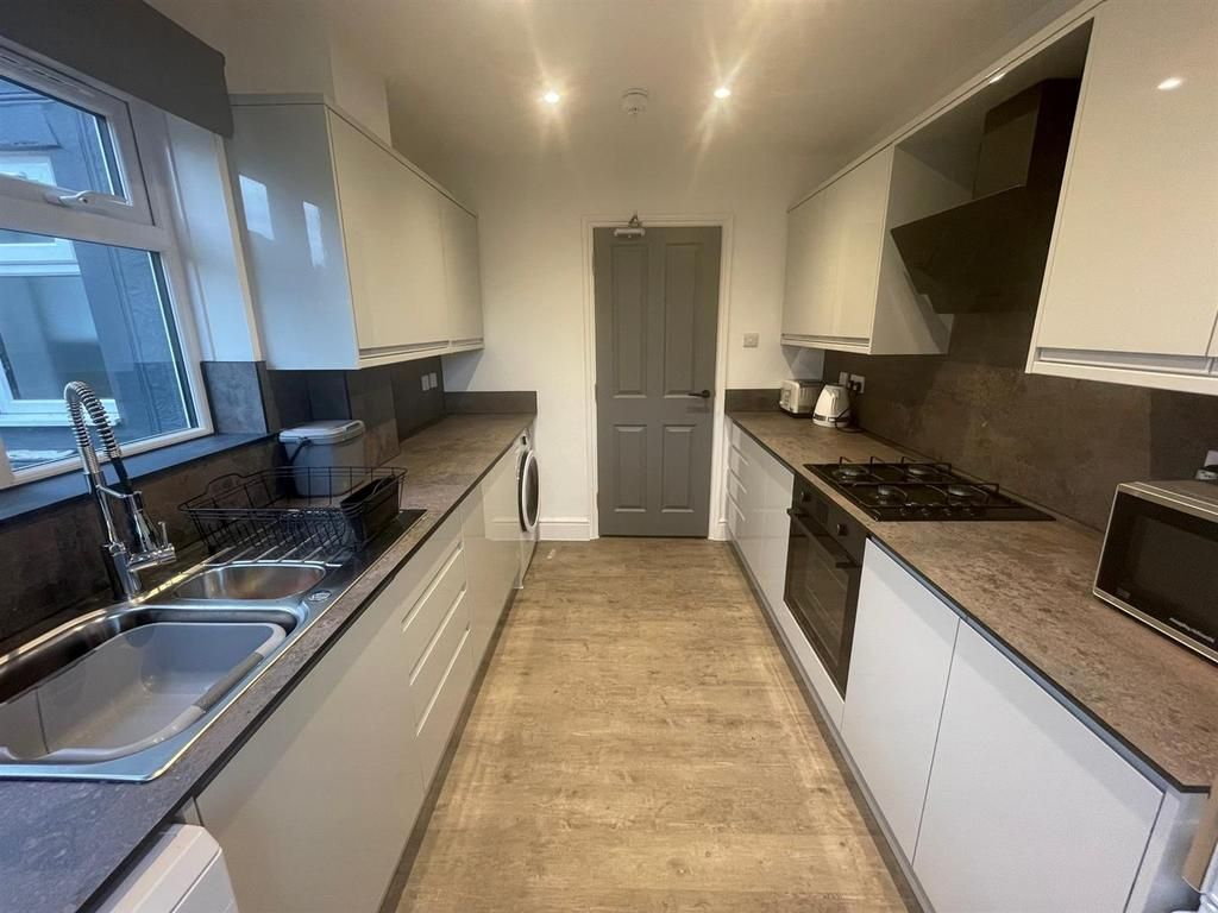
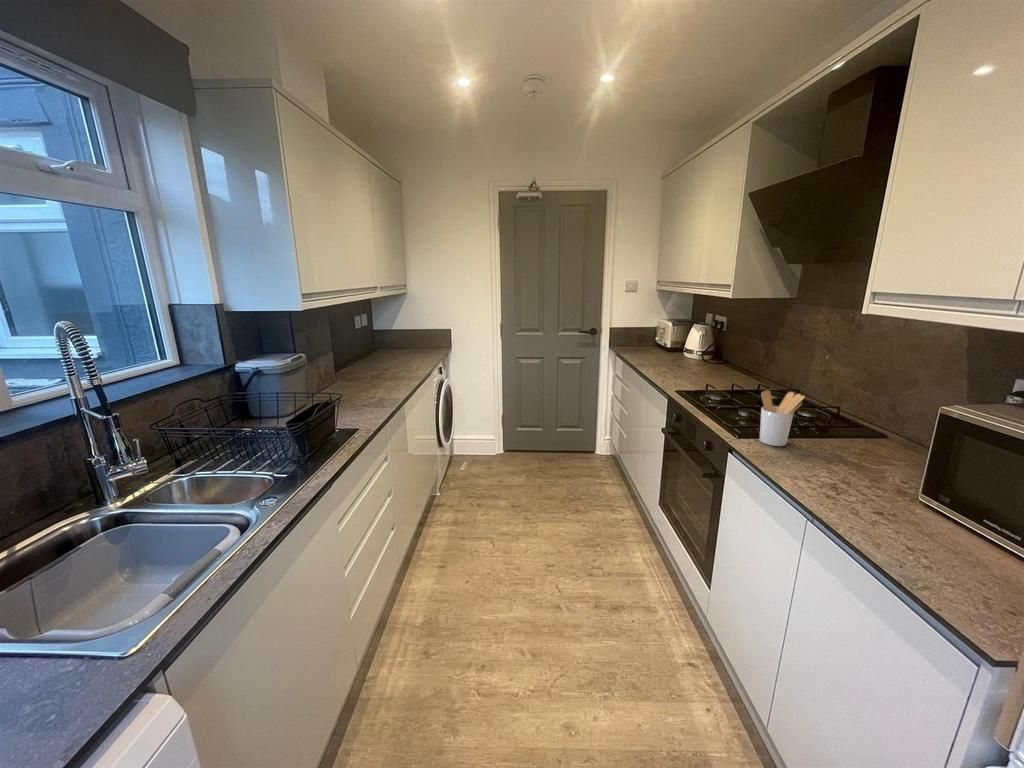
+ utensil holder (781, 417)
